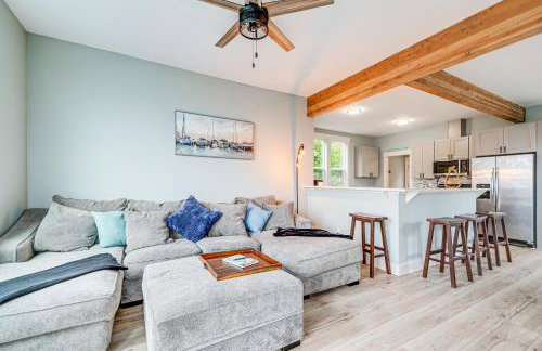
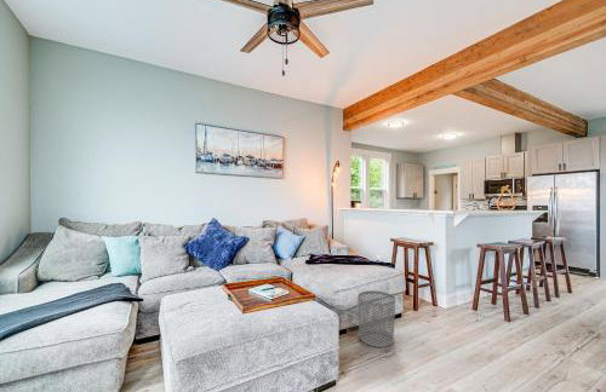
+ waste bin (376, 317)
